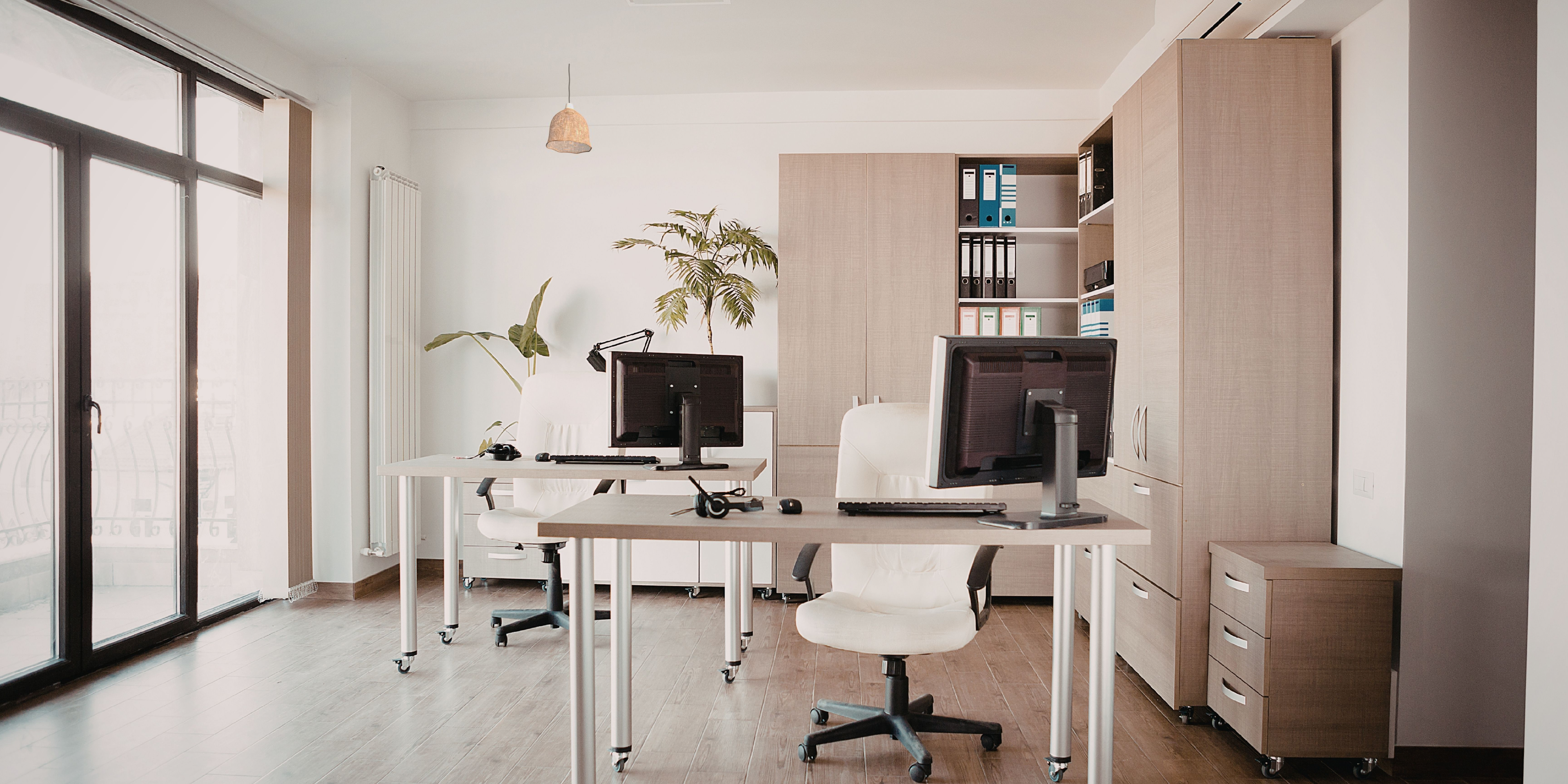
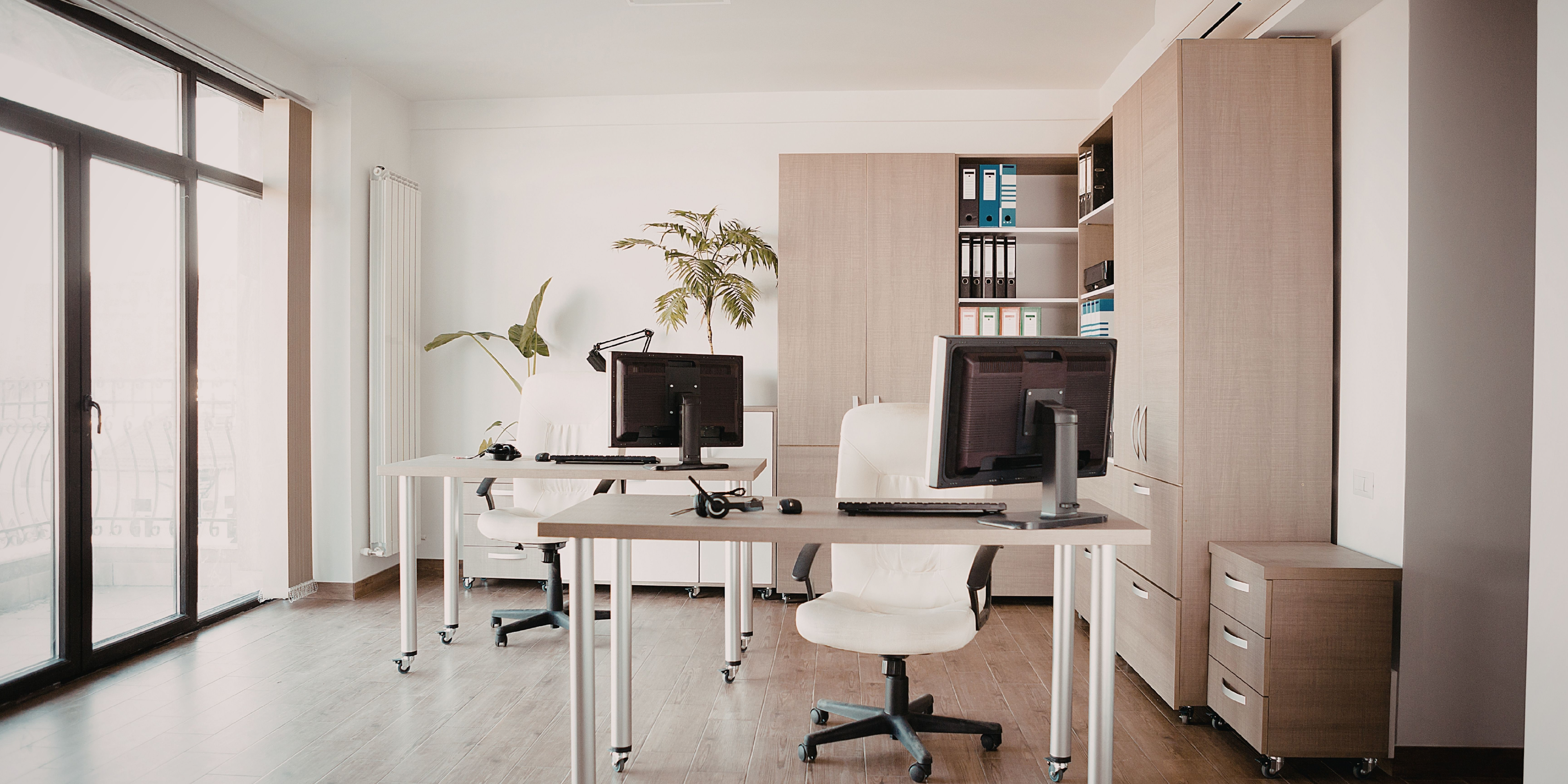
- pendant lamp (569, 106)
